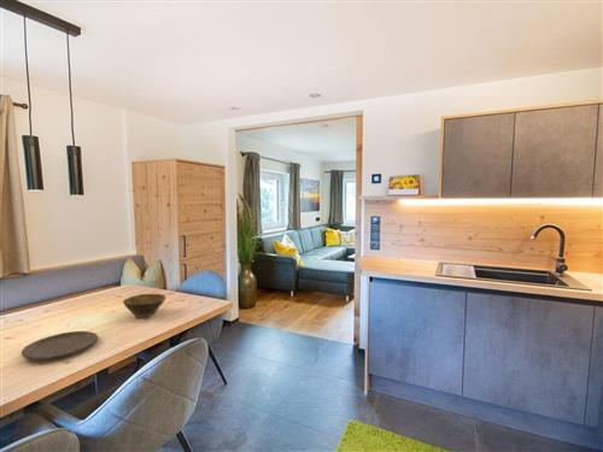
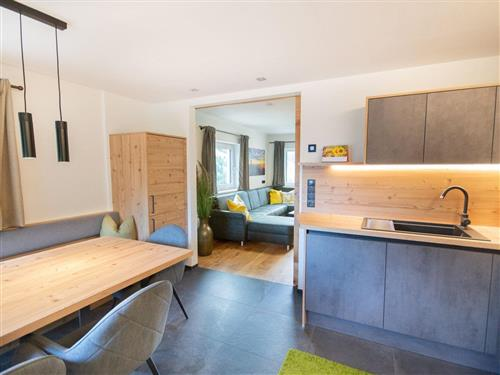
- plate (62, 345)
- bowl (145, 306)
